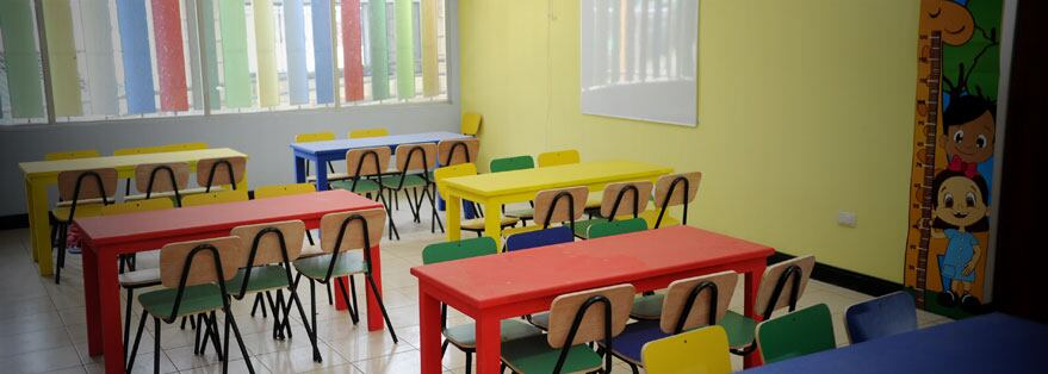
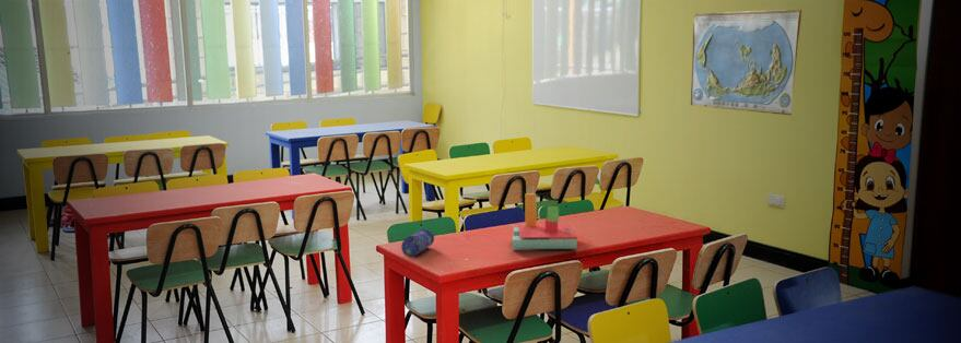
+ pencil case (418, 241)
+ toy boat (546, 218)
+ world map (741, 61)
